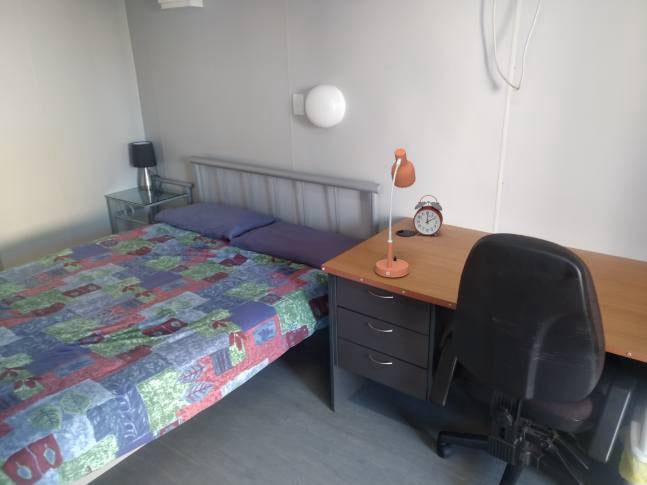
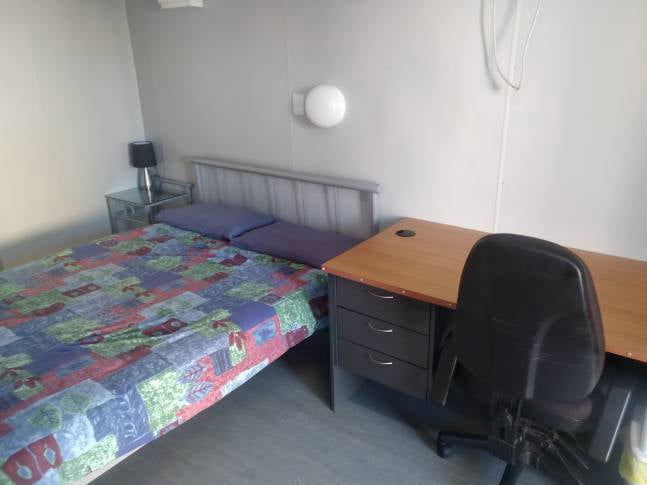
- alarm clock (428, 214)
- desk lamp (391, 209)
